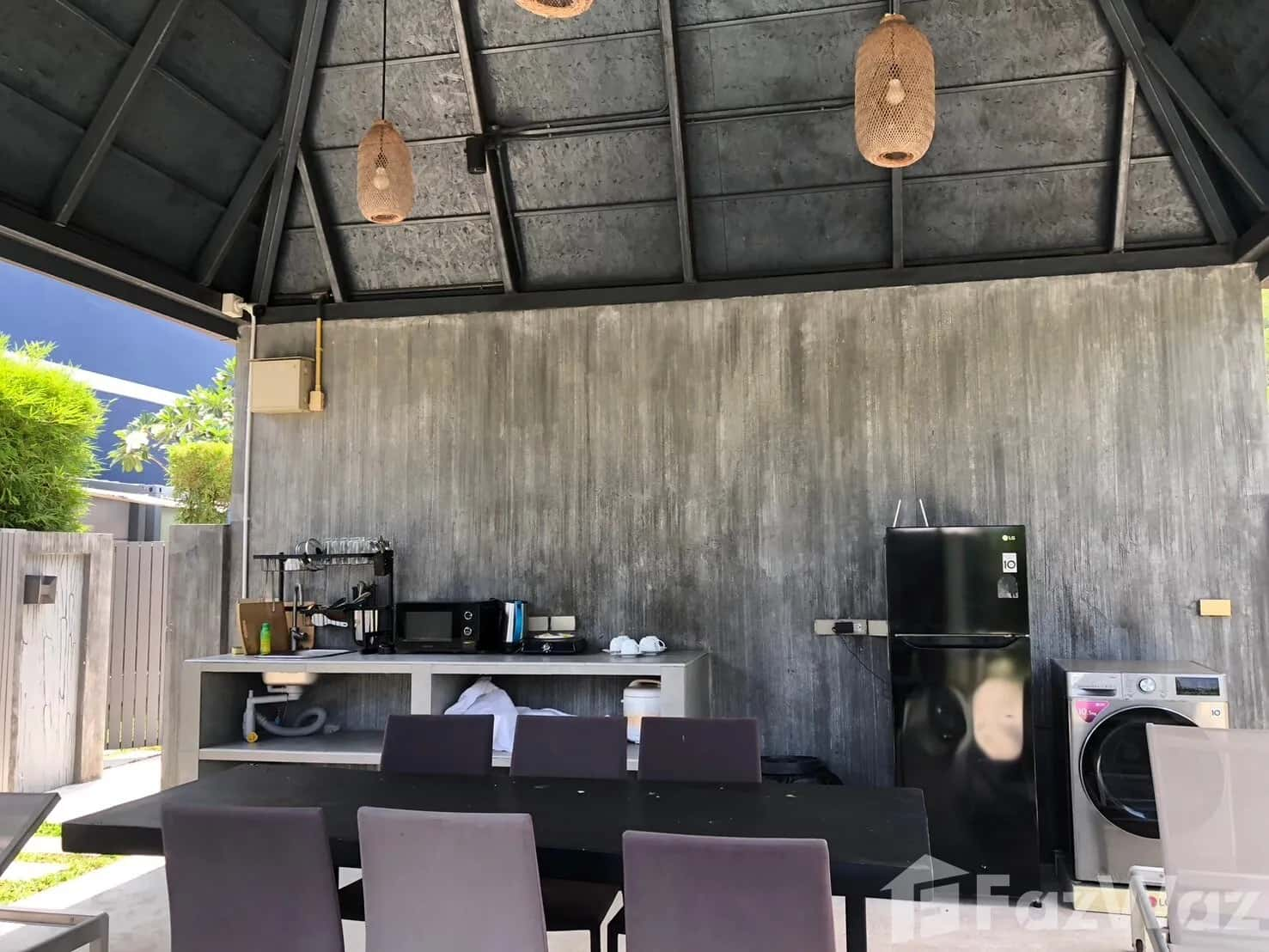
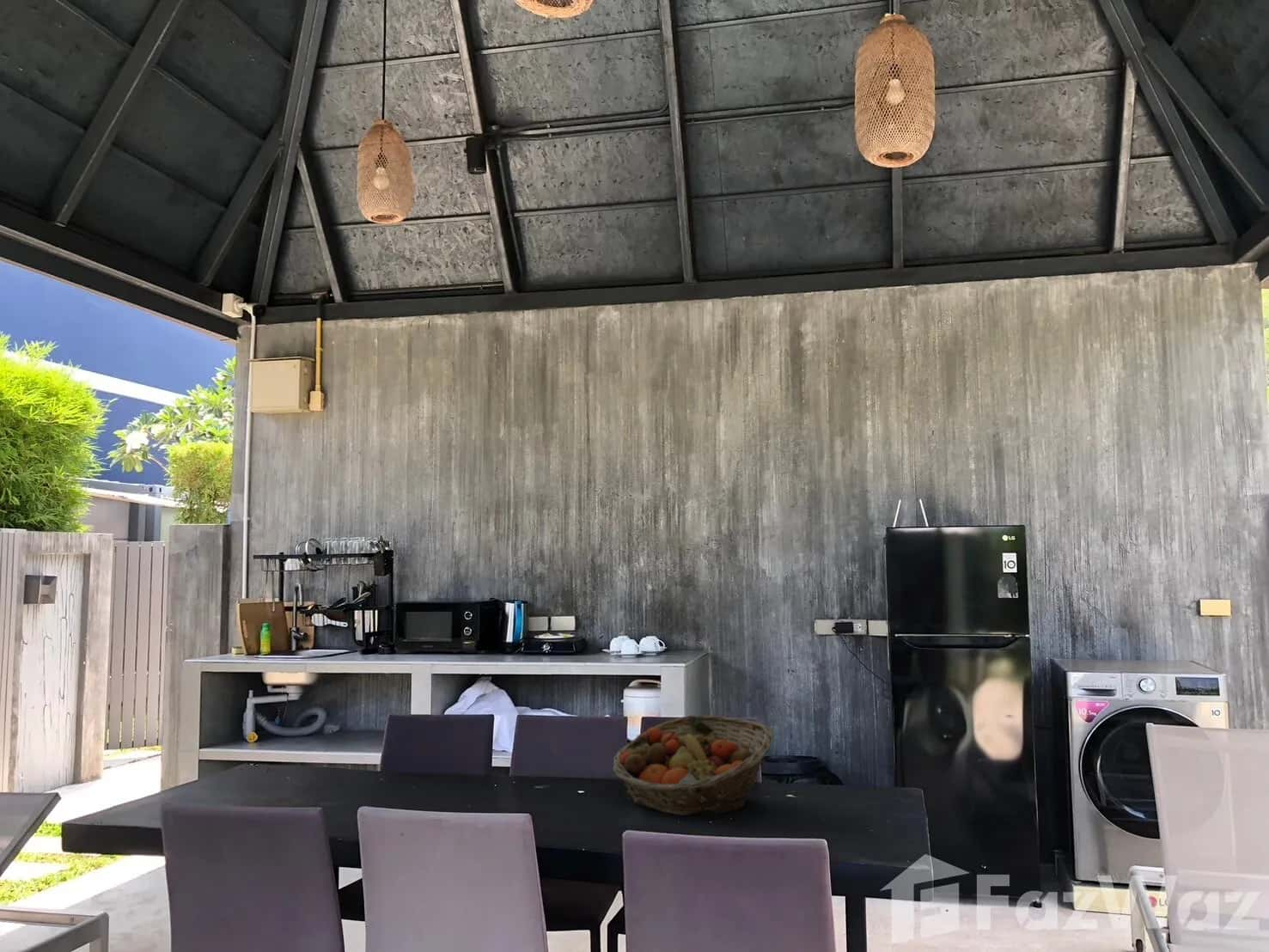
+ fruit basket (692, 763)
